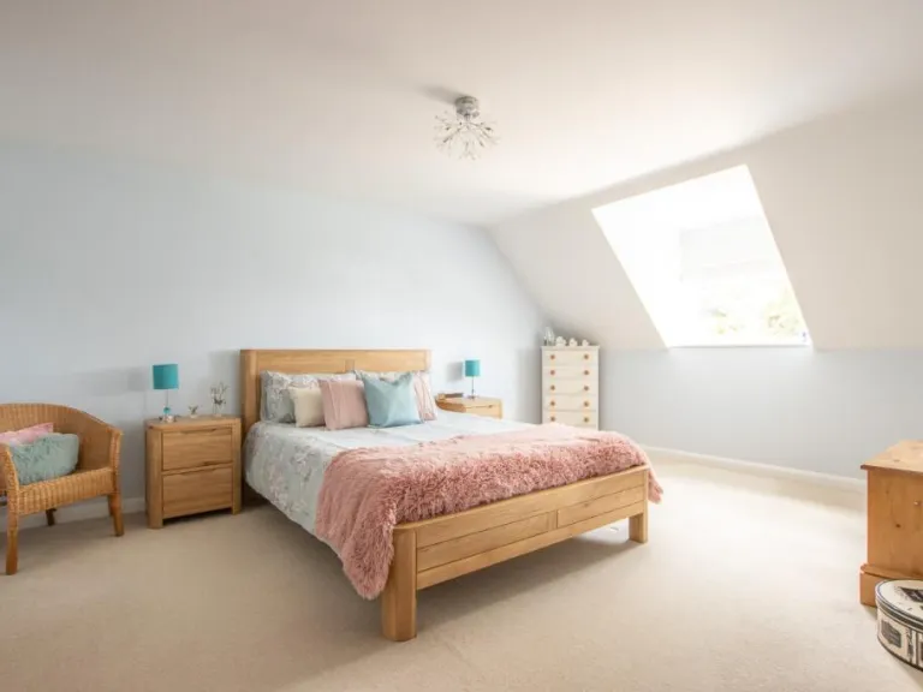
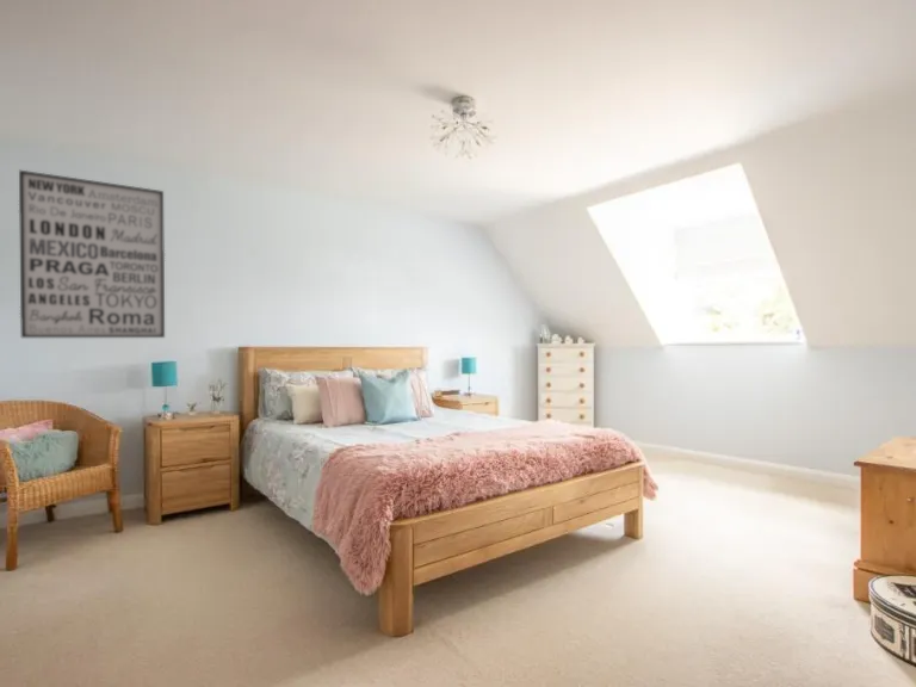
+ wall art (97, 260)
